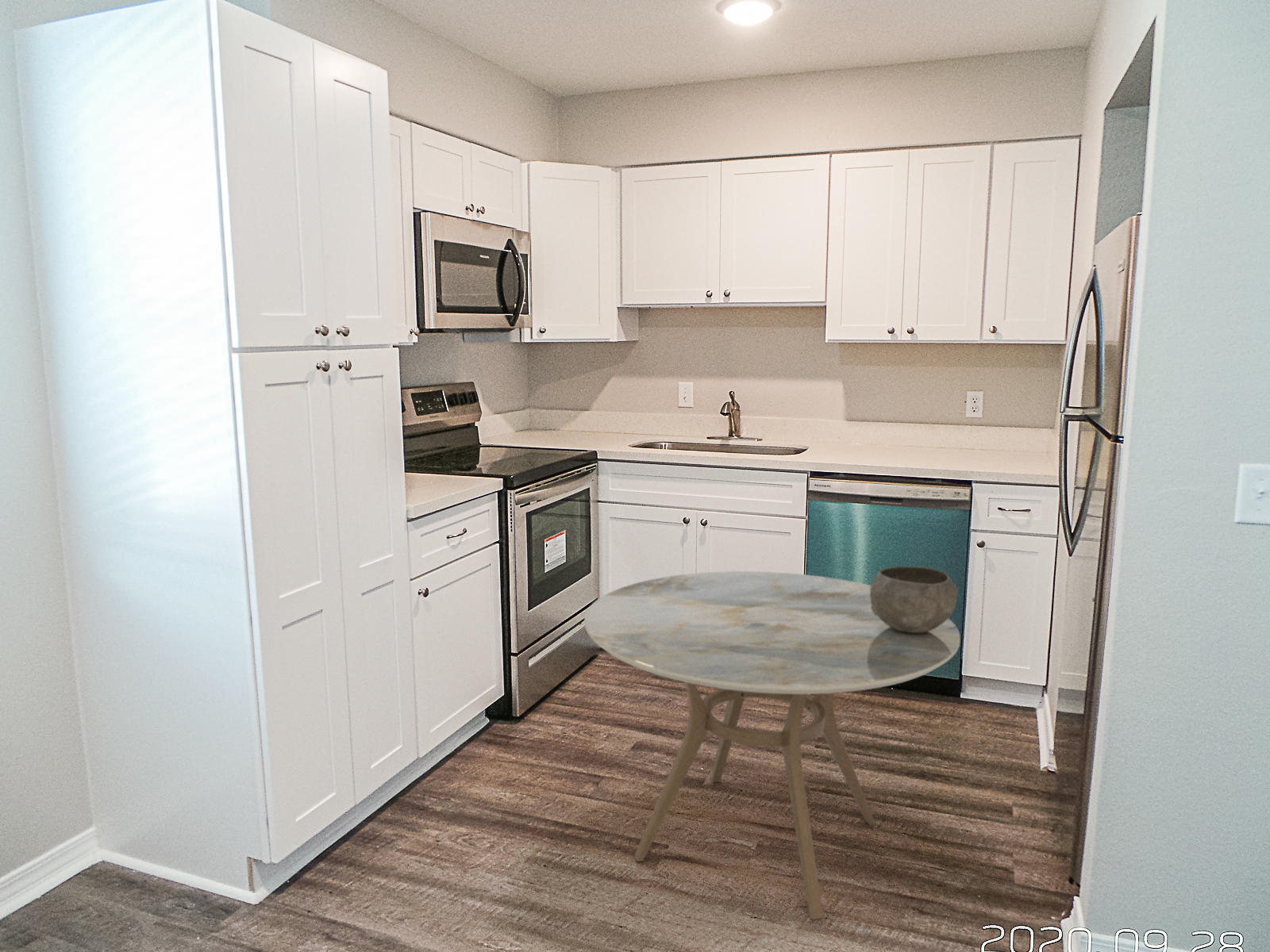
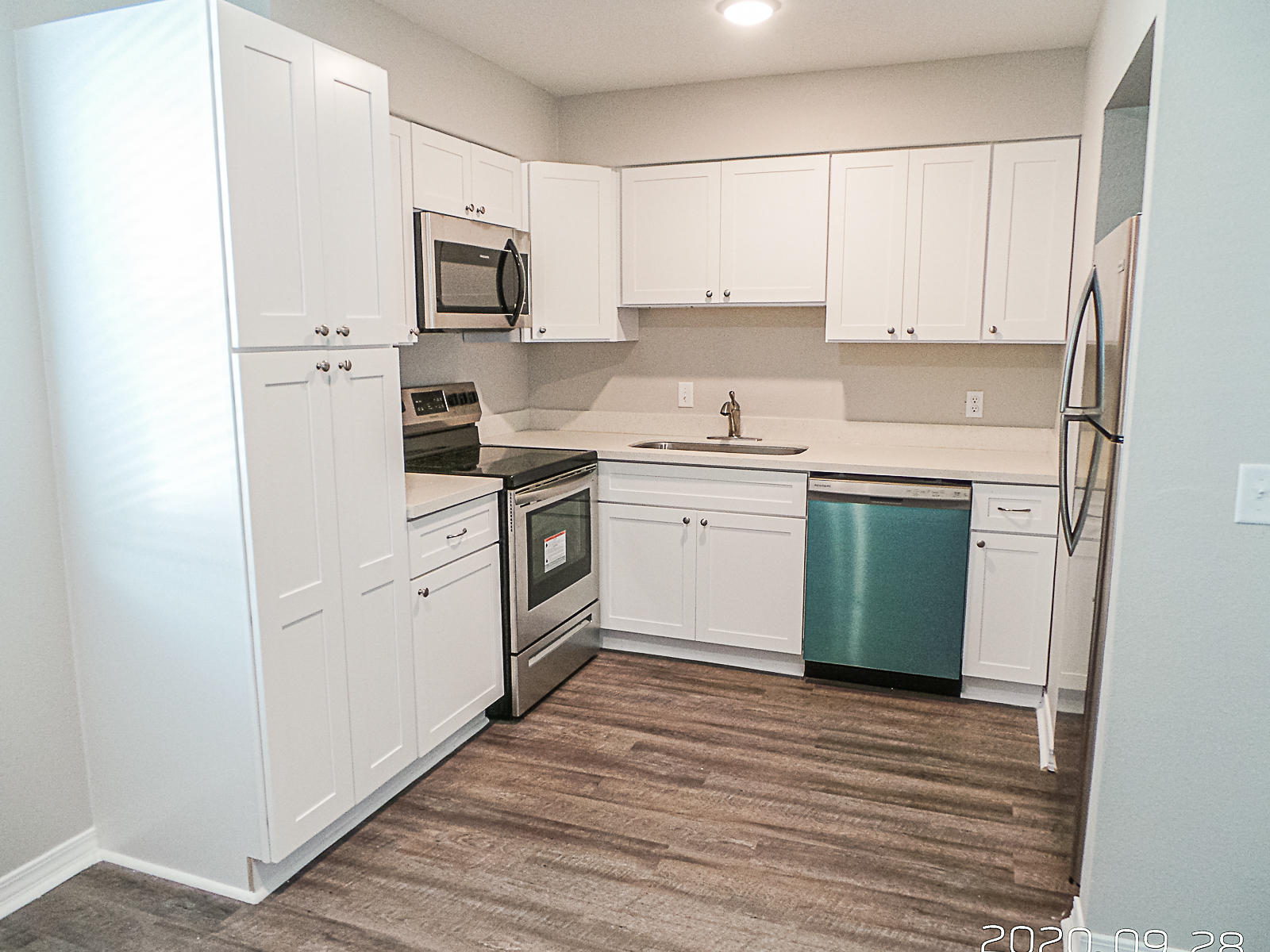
- bowl (913, 600)
- dining table (764, 731)
